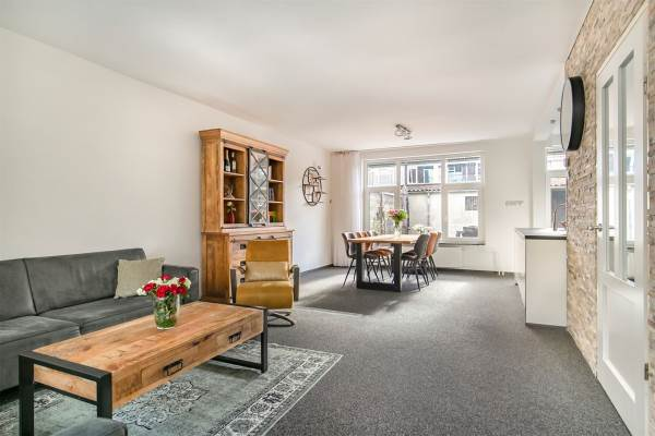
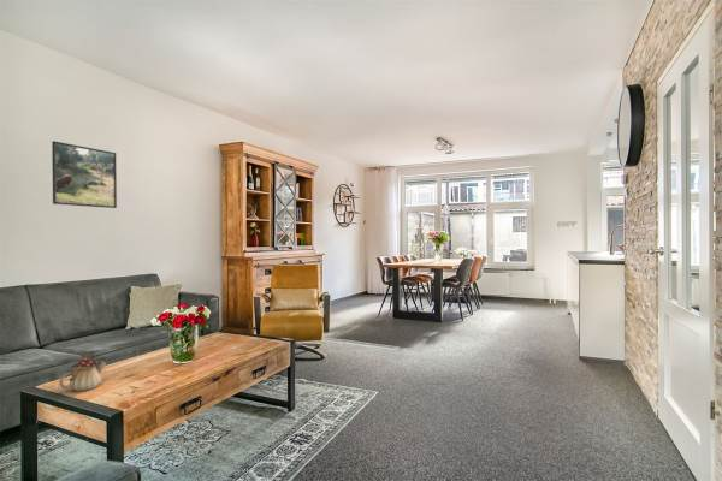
+ teapot (83, 372)
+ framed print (85, 177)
